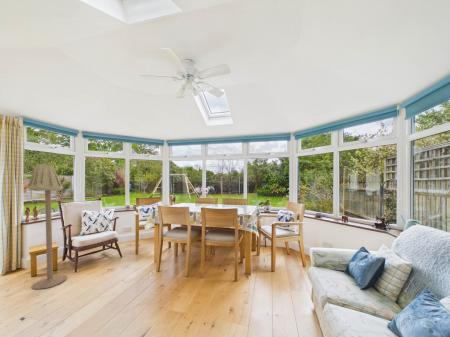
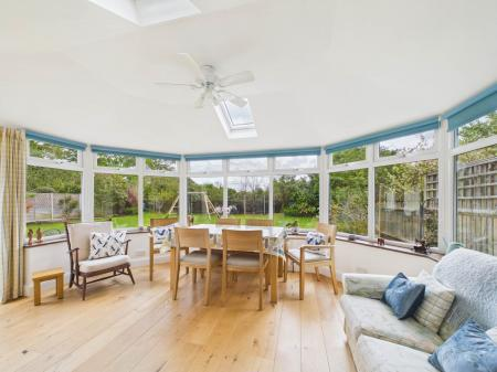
- floor lamp (46, 222)
